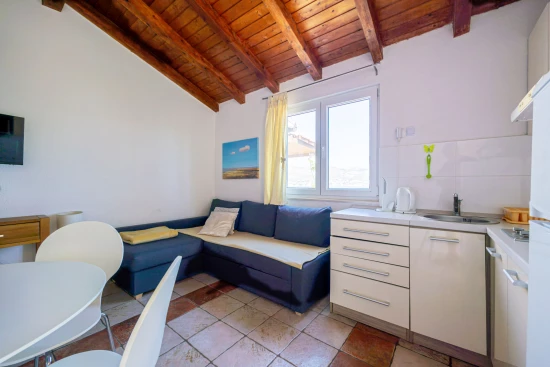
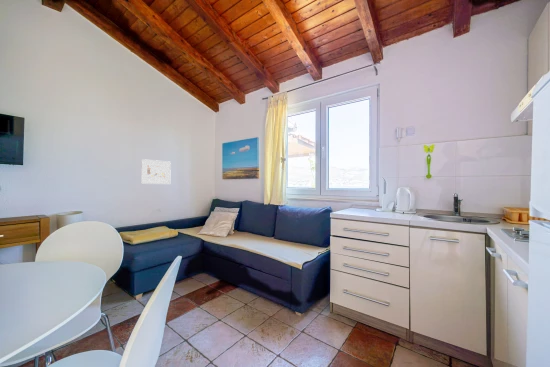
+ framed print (156, 172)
